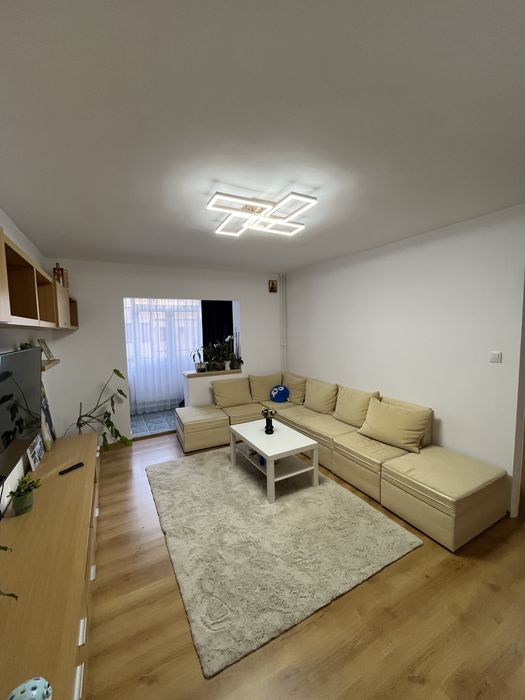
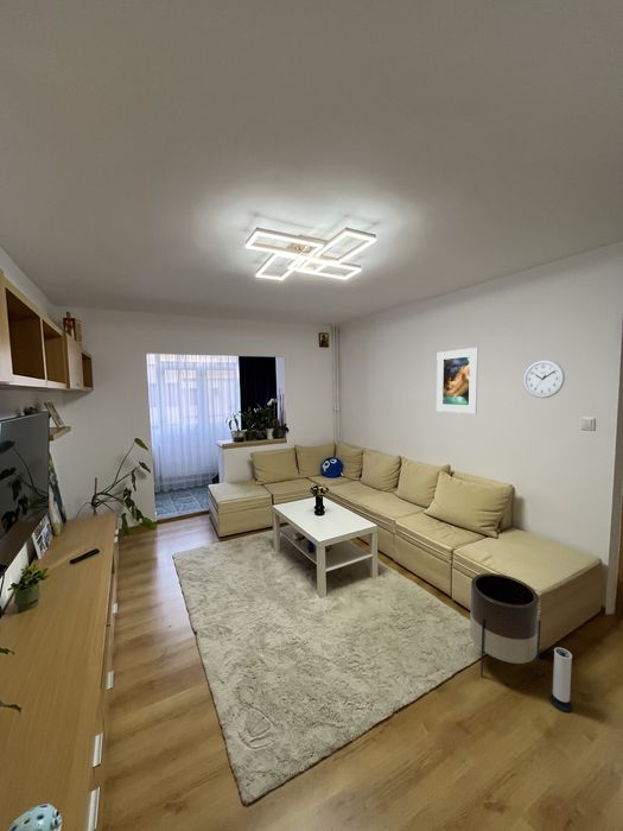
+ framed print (456, 381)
+ planter (502, 627)
+ speaker (561, 678)
+ wall clock (542, 379)
